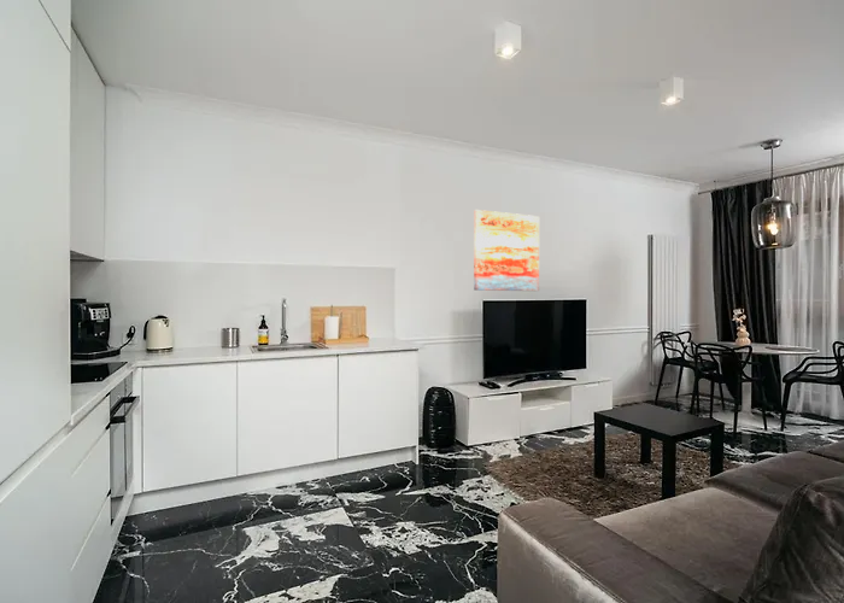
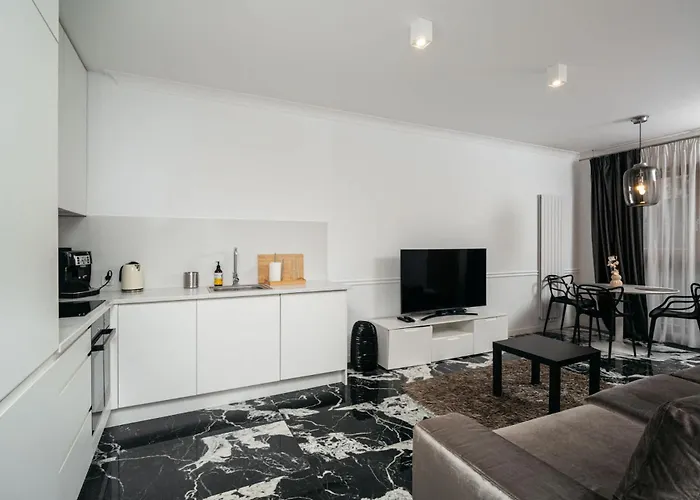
- wall art (508, 251)
